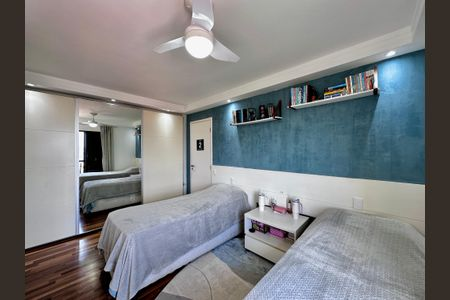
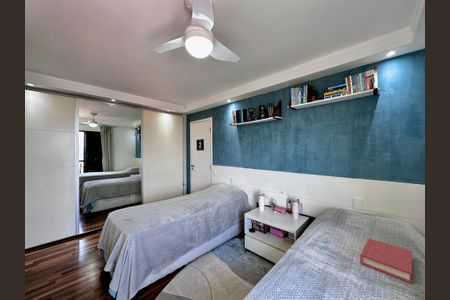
+ hardback book (386, 257)
